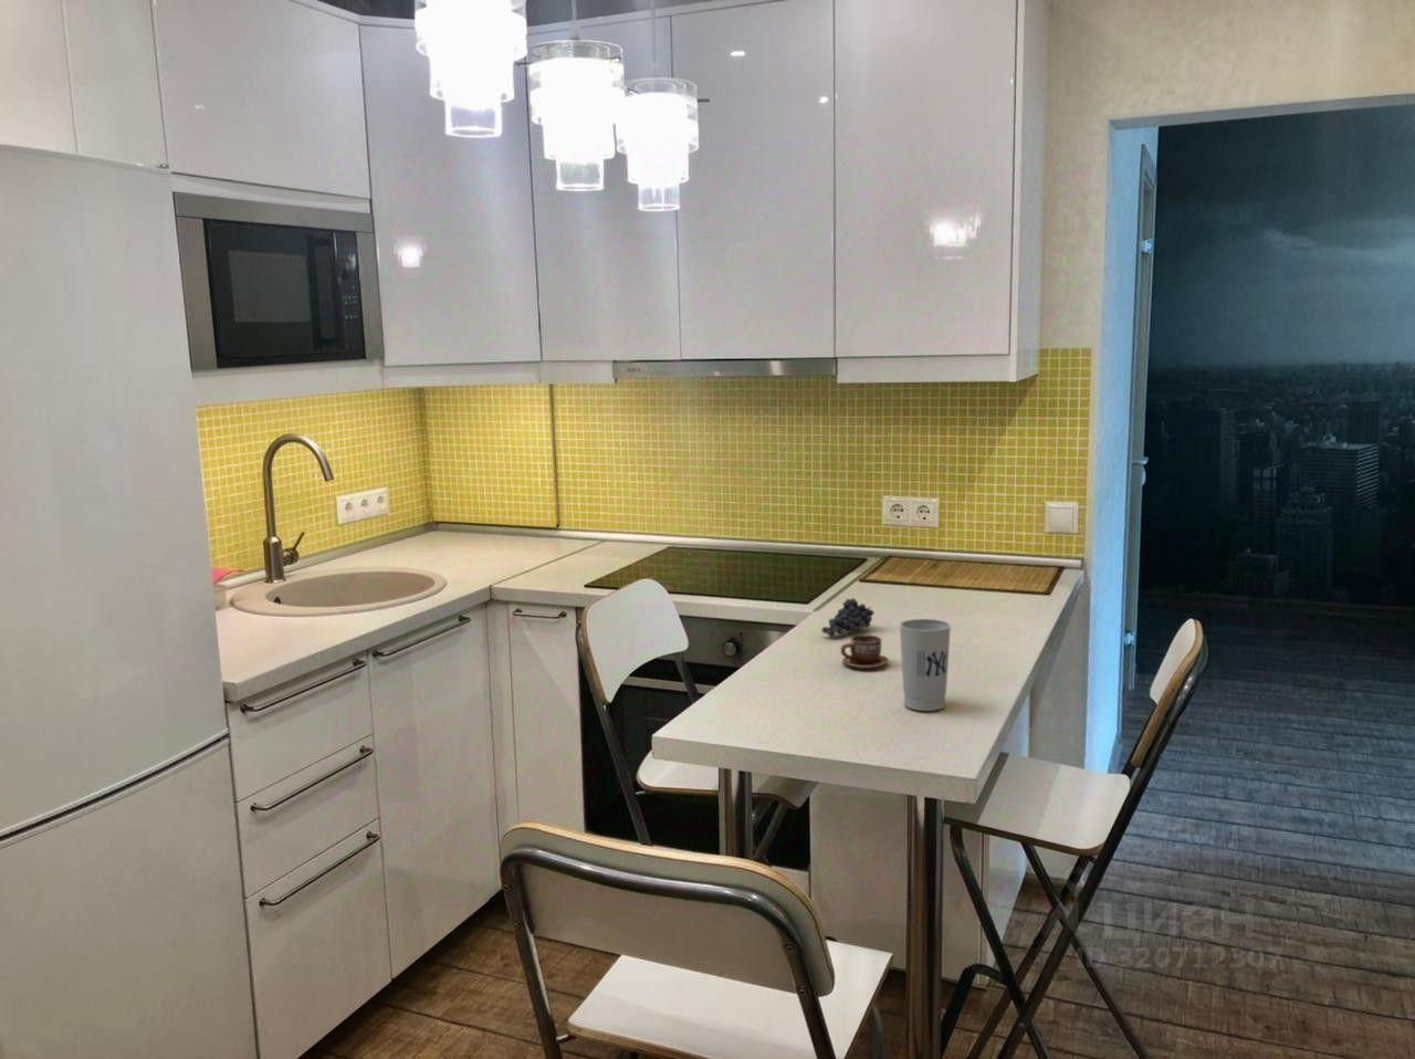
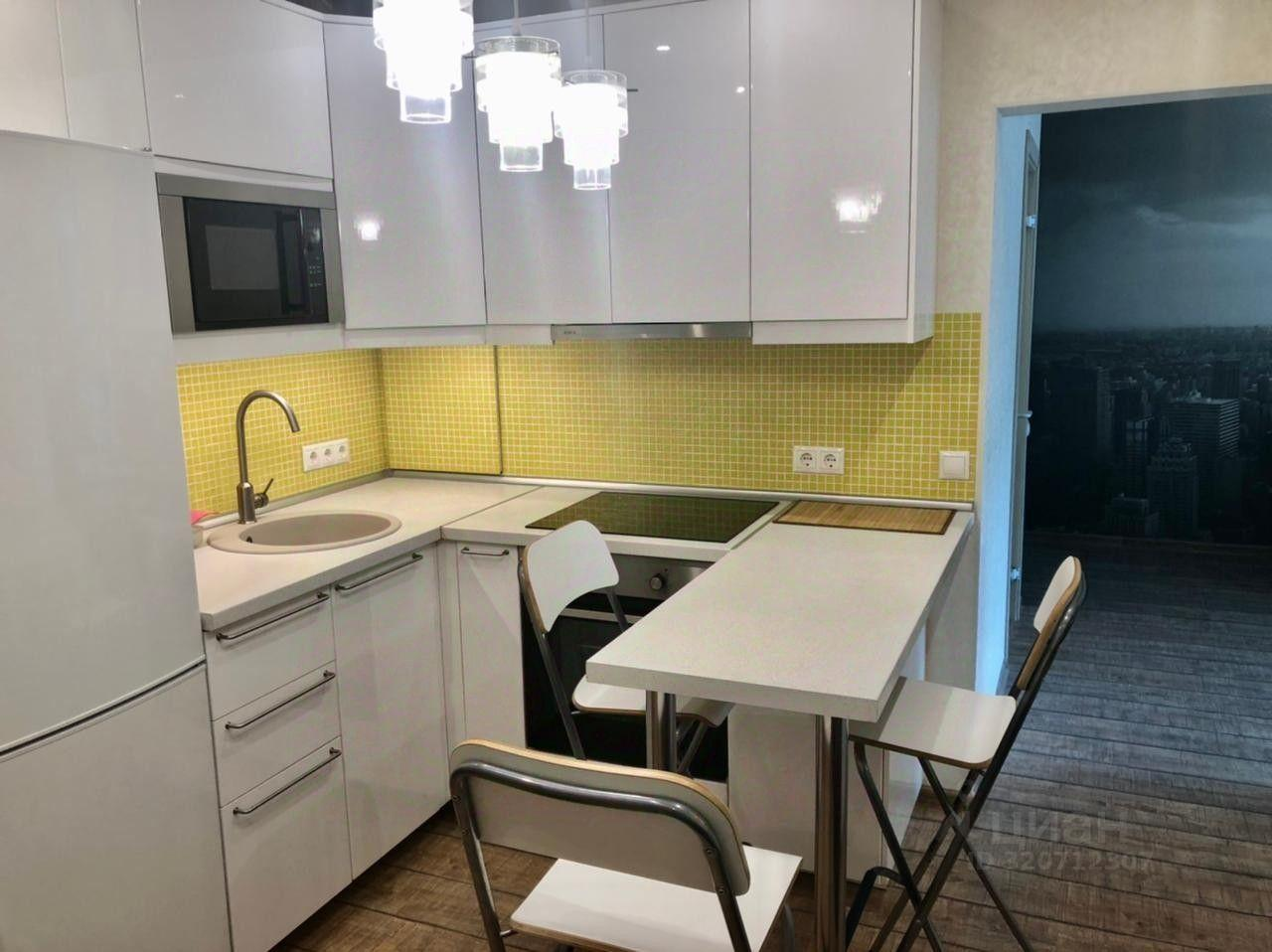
- cup (863, 651)
- fruit (849, 616)
- cup (924, 664)
